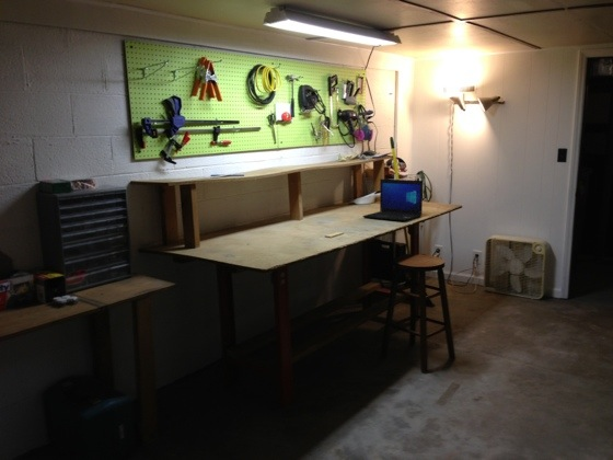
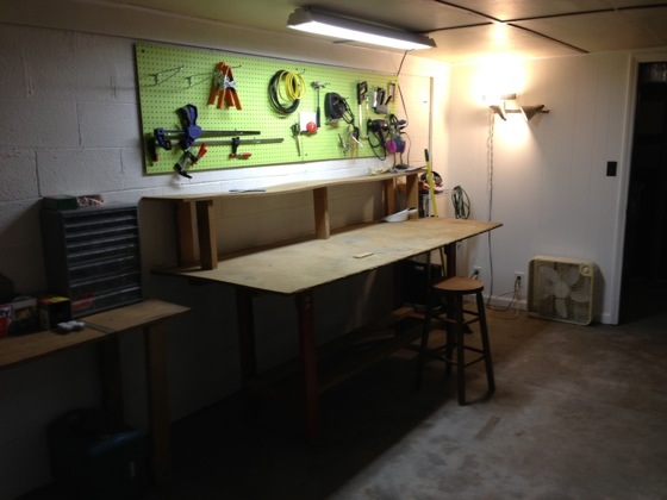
- laptop (392, 198)
